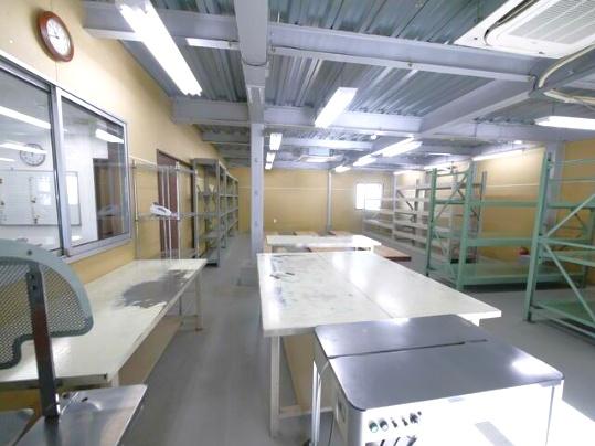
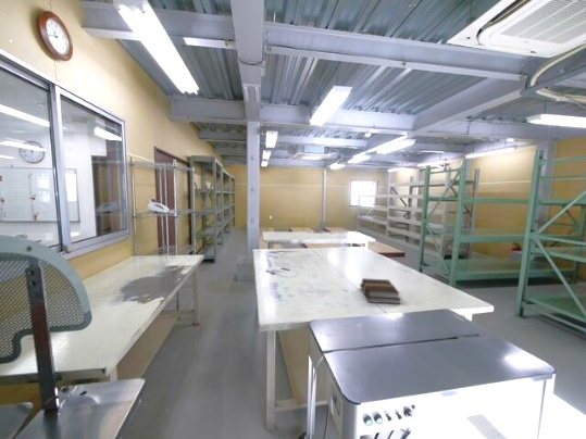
+ book (378, 289)
